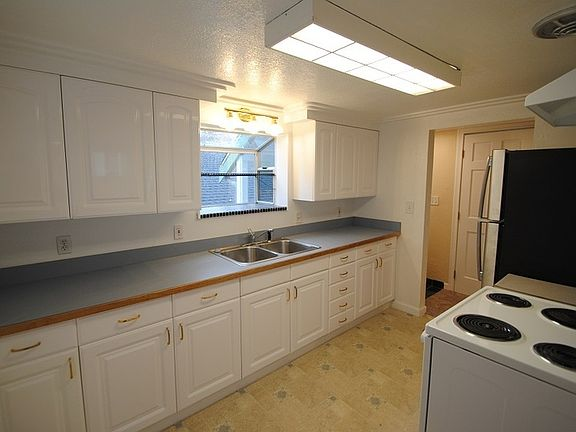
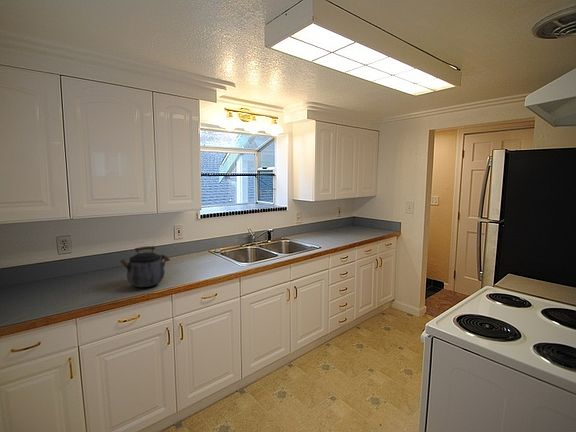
+ kettle (145, 266)
